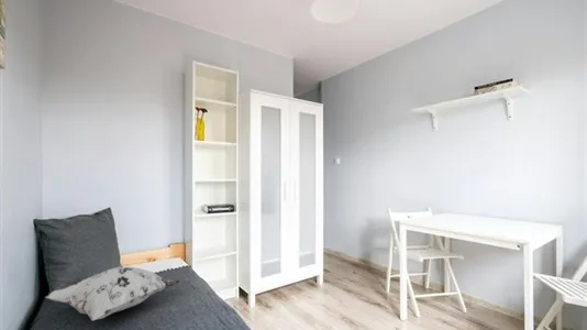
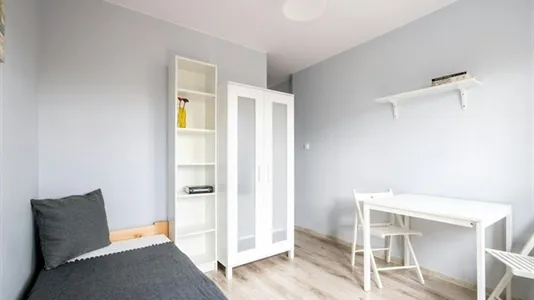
- decorative pillow (117, 288)
